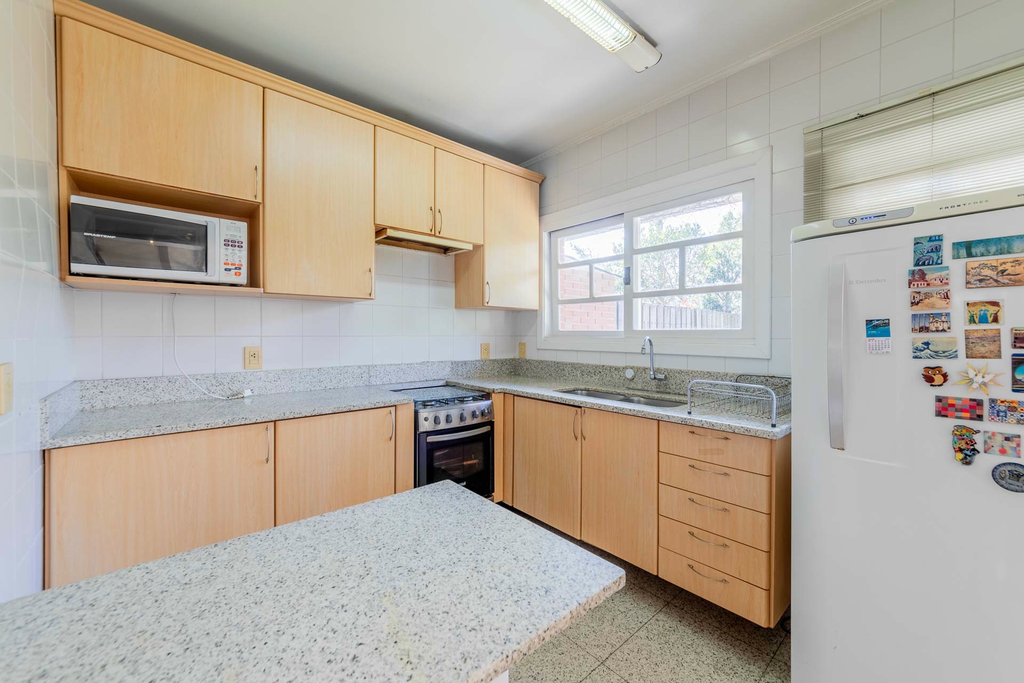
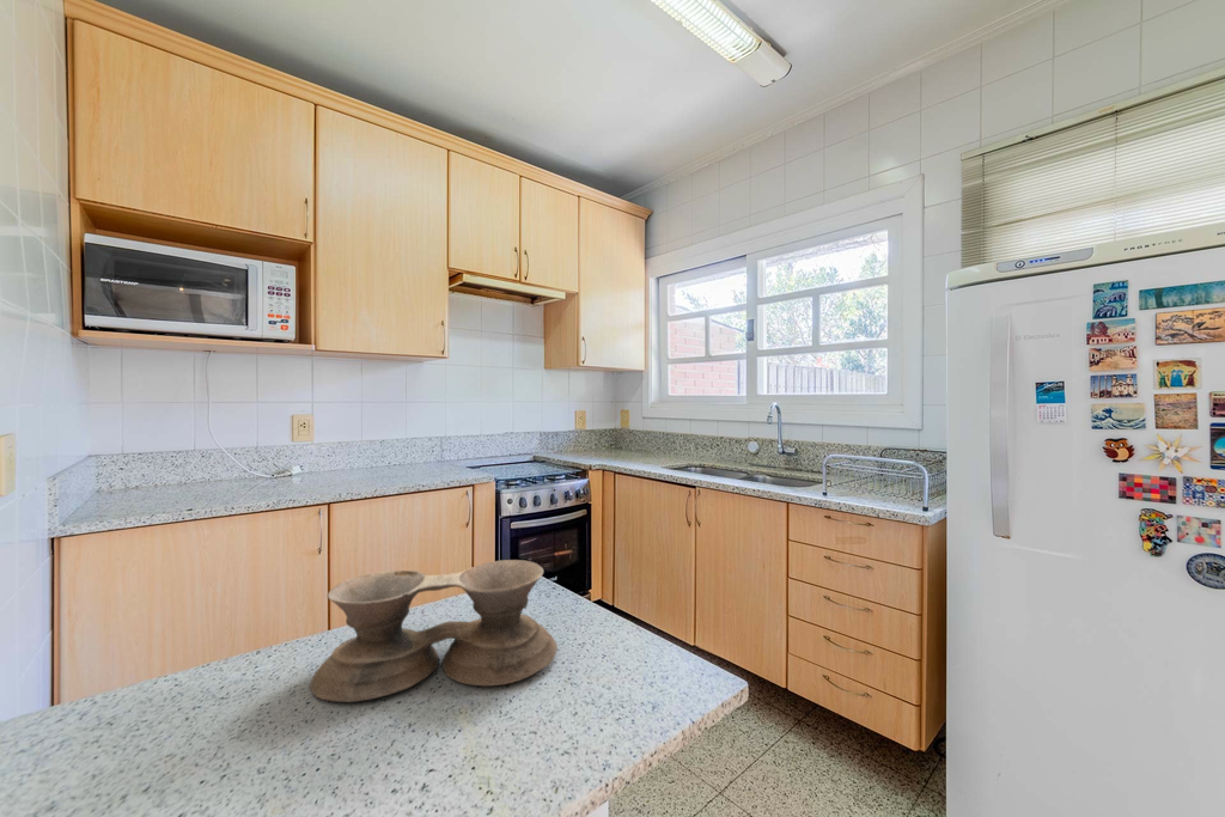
+ bowl (444, 622)
